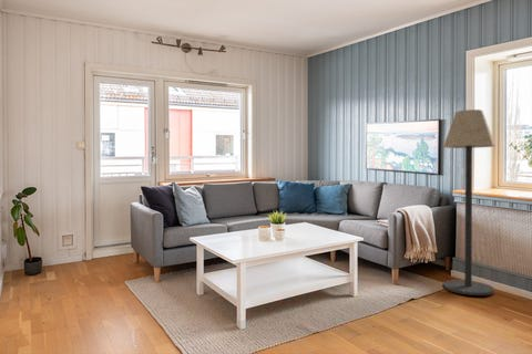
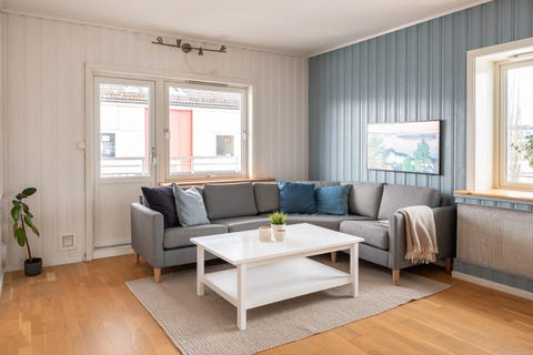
- floor lamp (468, 200)
